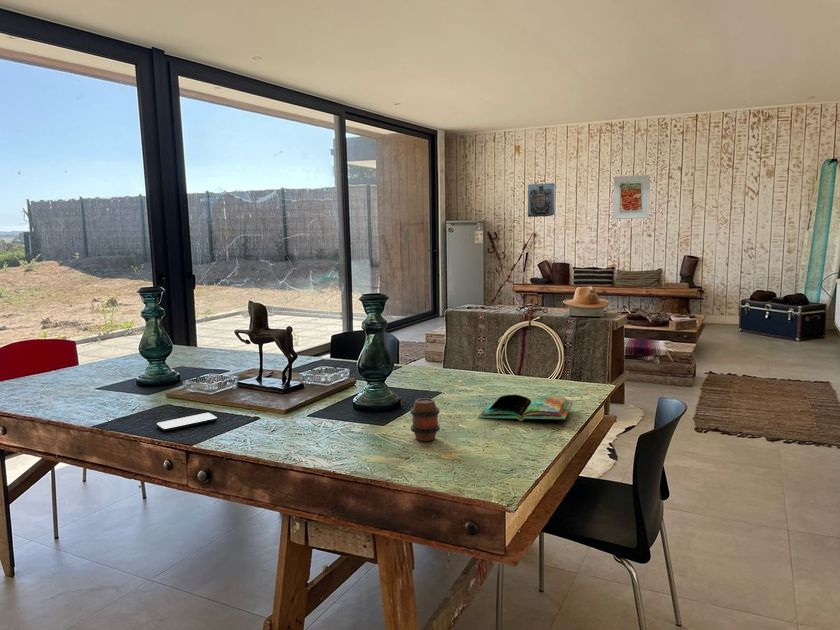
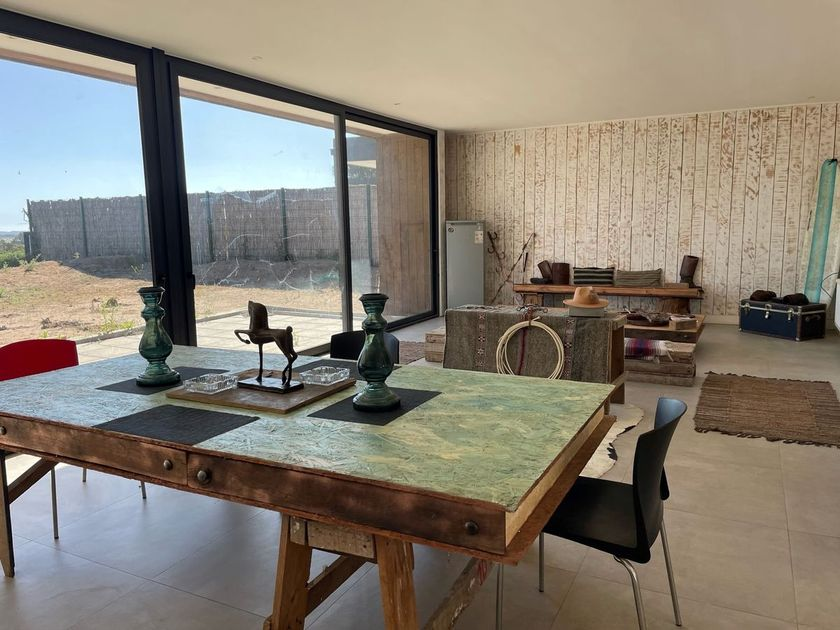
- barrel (425, 419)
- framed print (631, 197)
- book (526, 407)
- smartphone (187, 421)
- wall sculpture (540, 200)
